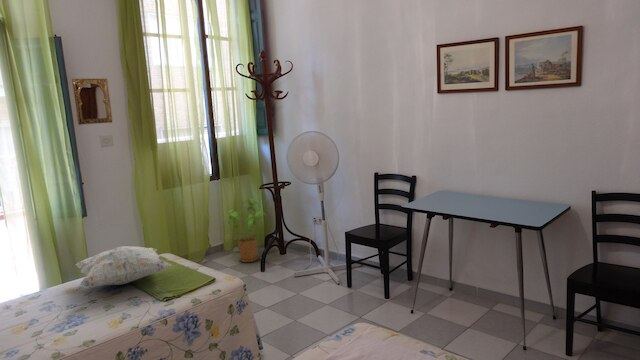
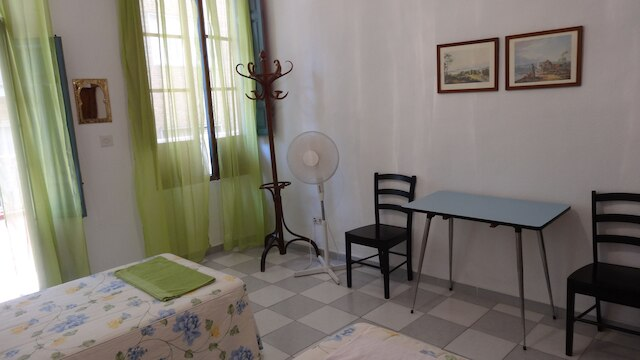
- decorative pillow (122, 265)
- house plant (249, 230)
